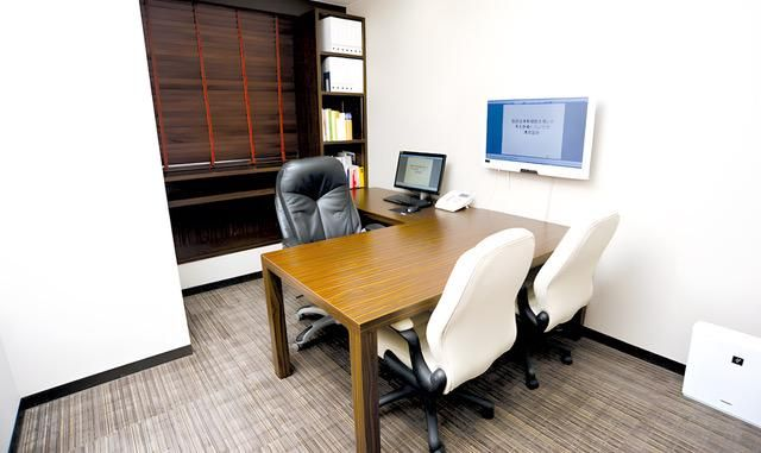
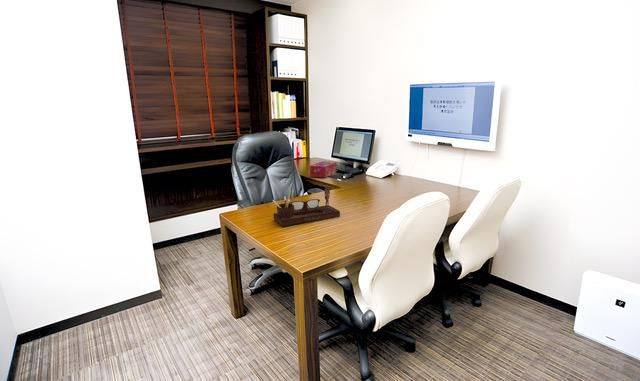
+ desk organizer (304, 203)
+ tissue box (323, 169)
